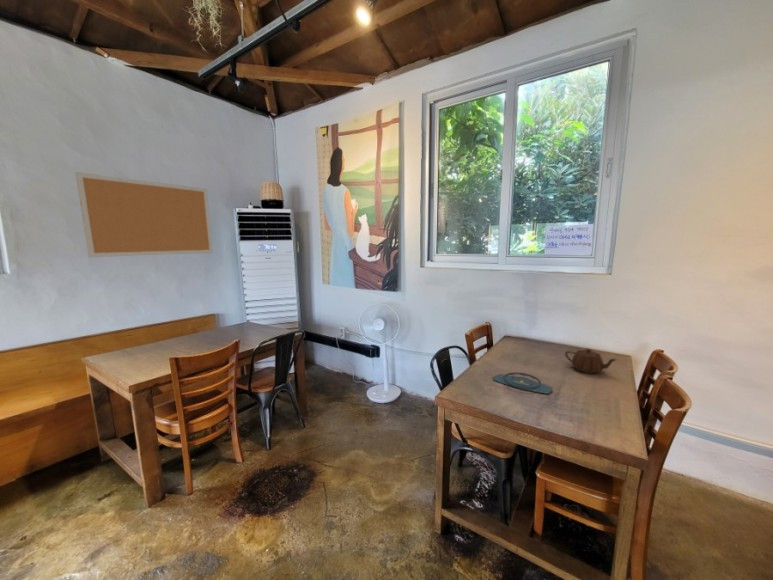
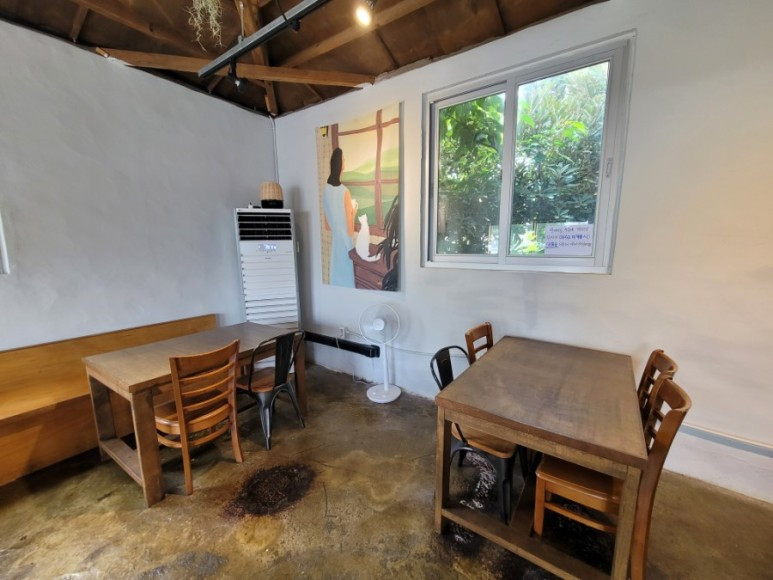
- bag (522, 373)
- bulletin board (154, 218)
- teapot (589, 359)
